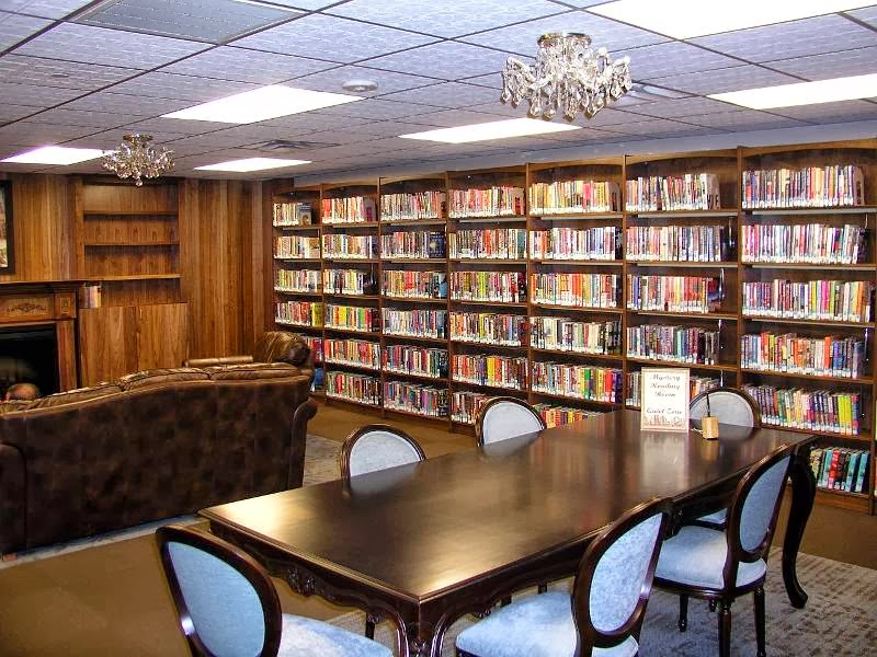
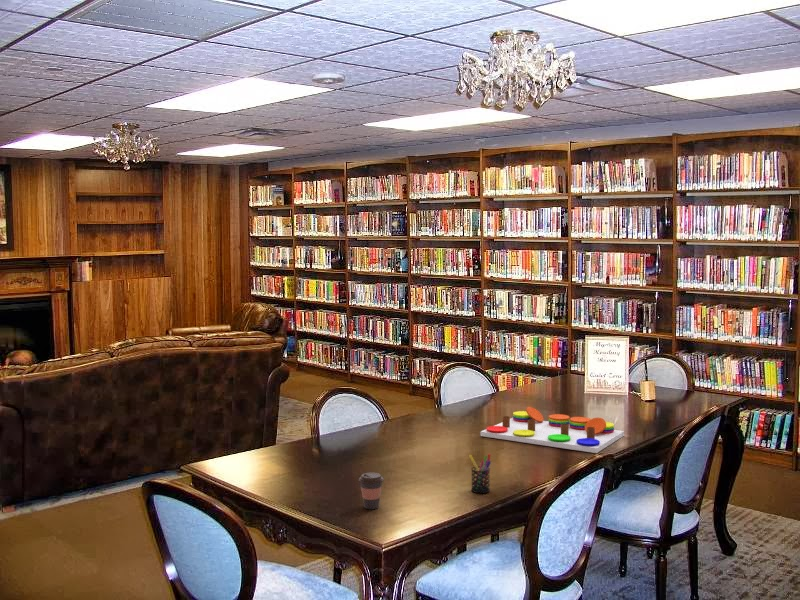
+ board game (552, 426)
+ pen holder (482, 471)
+ coffee cup (371, 491)
